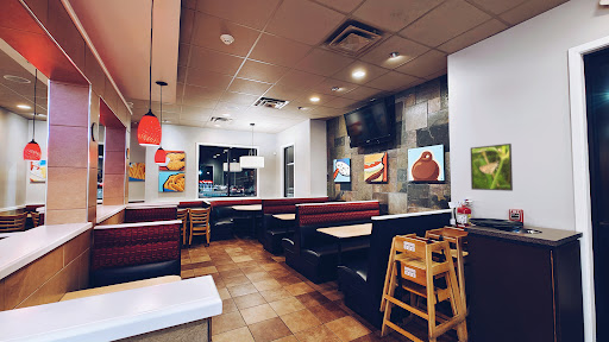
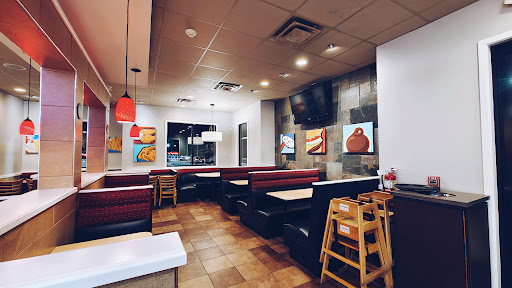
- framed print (490, 167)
